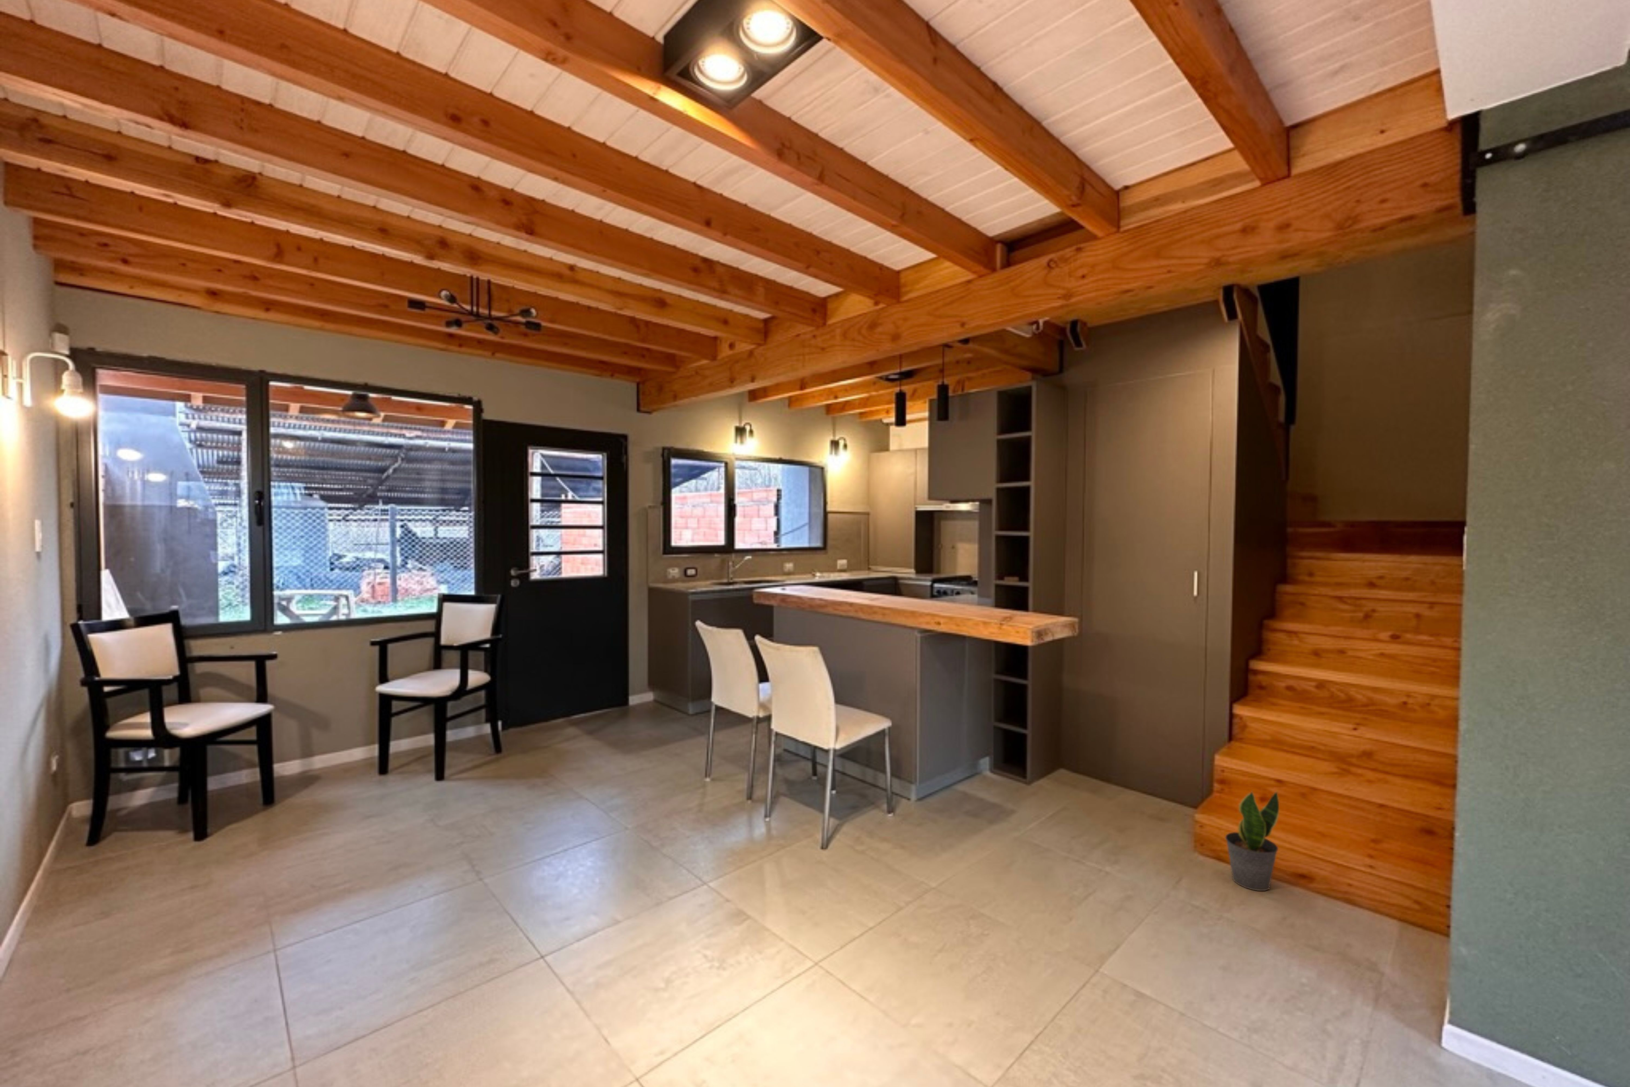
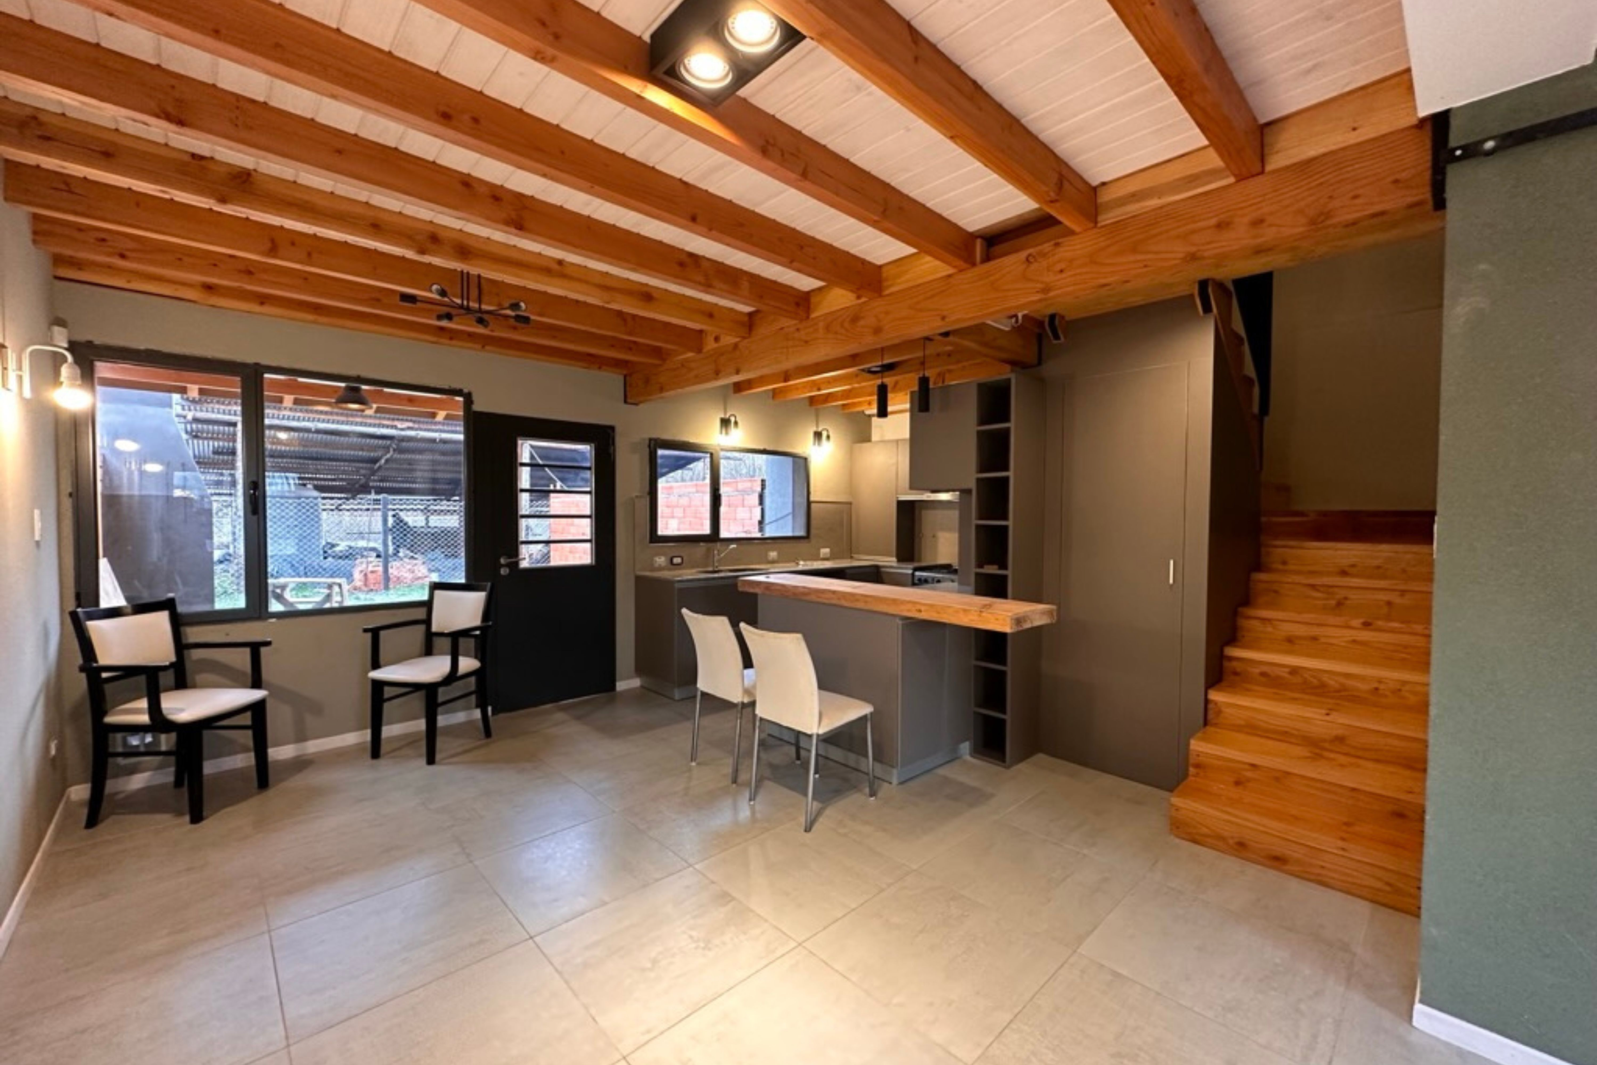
- potted plant (1252, 833)
